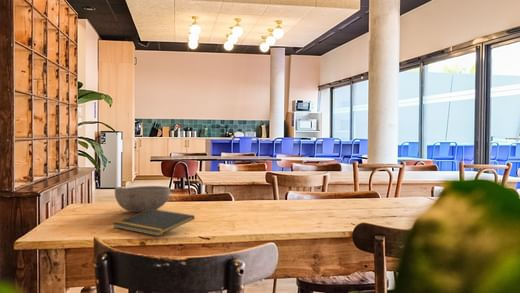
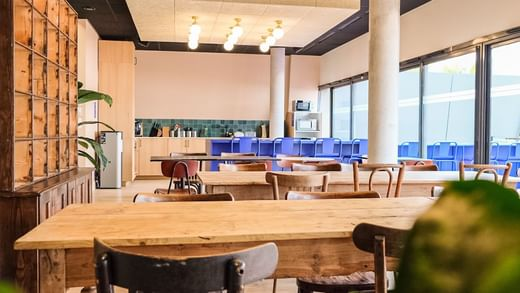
- bowl (142, 199)
- notepad (153, 221)
